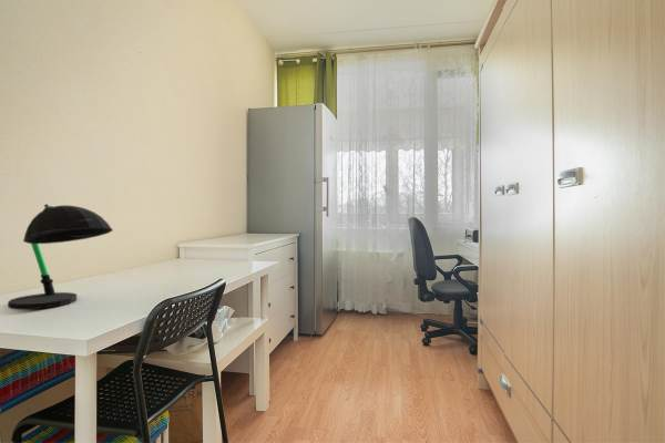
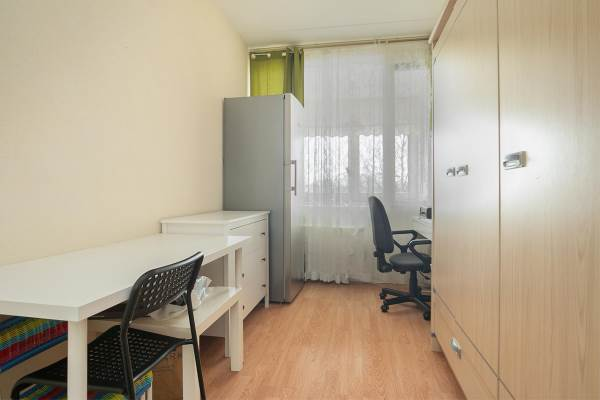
- desk lamp (61, 241)
